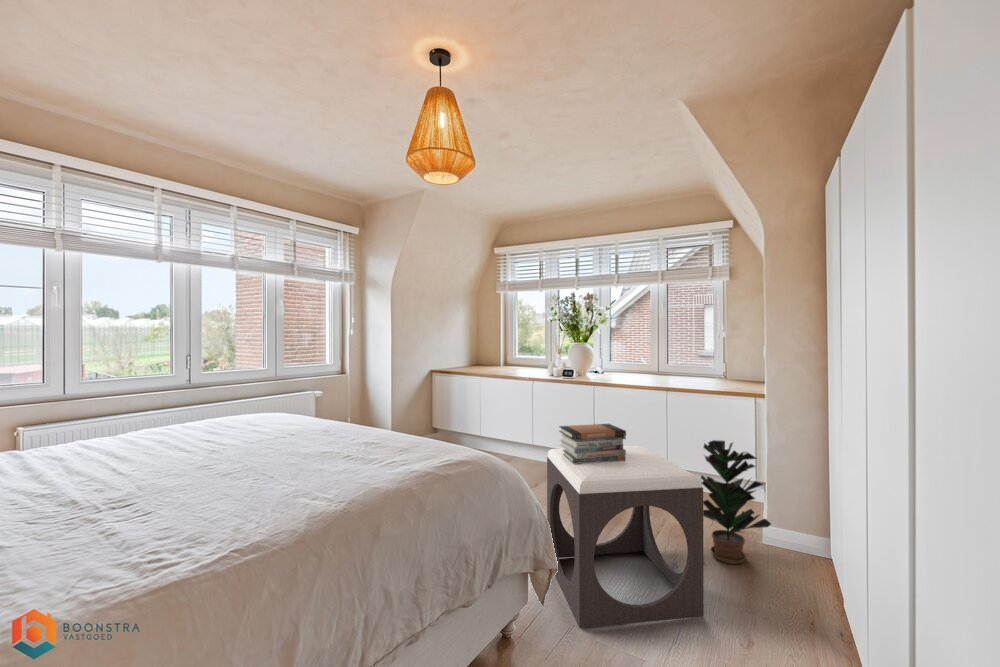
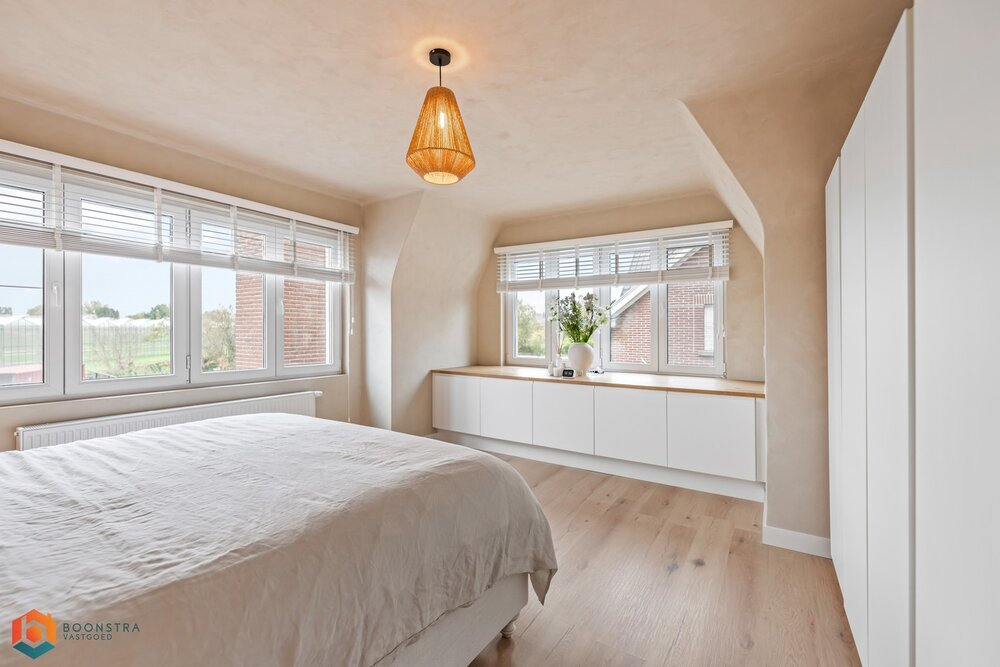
- book stack (591, 442)
- potted plant (726, 497)
- footstool (613, 517)
